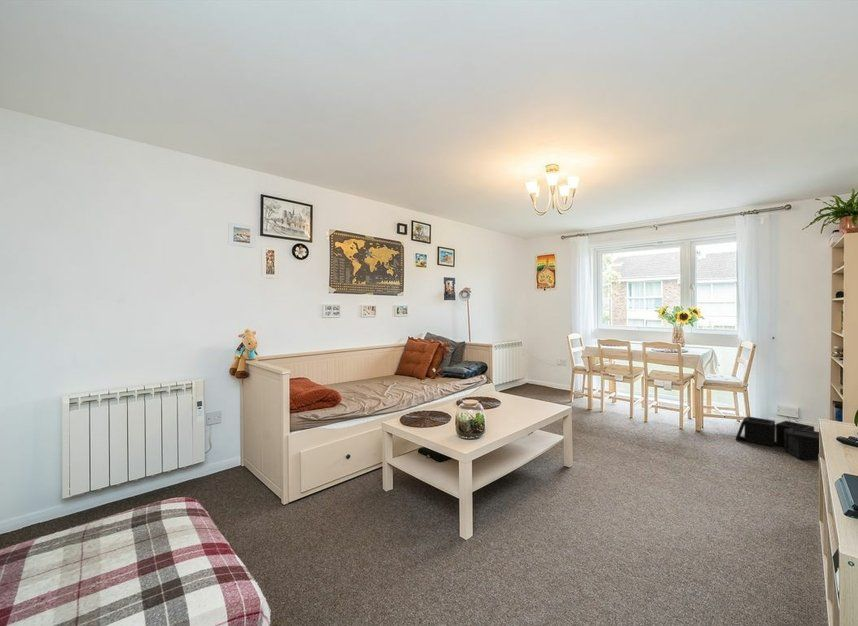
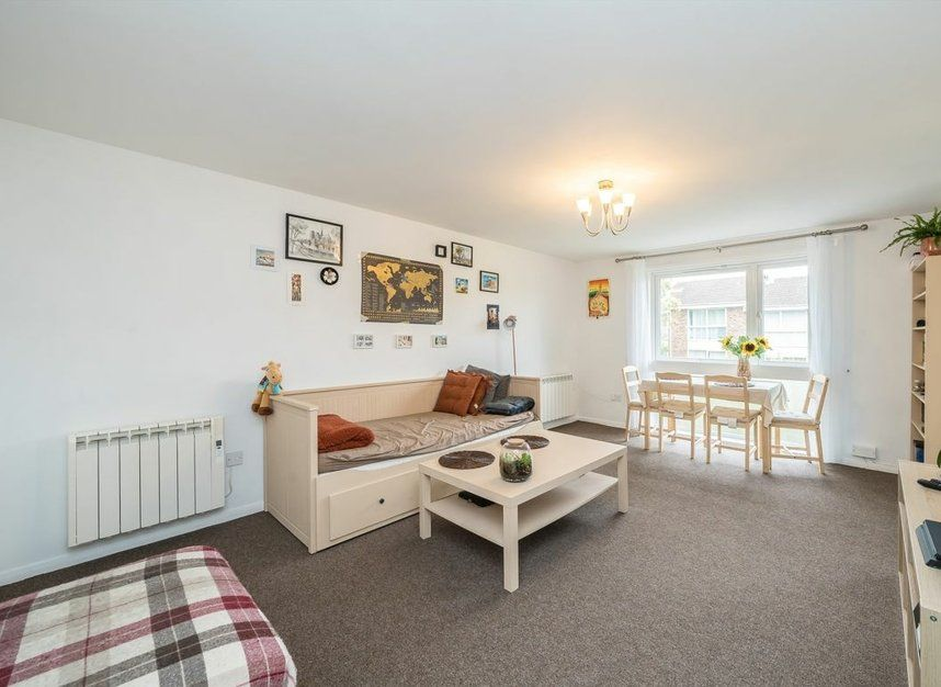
- storage bin (779, 435)
